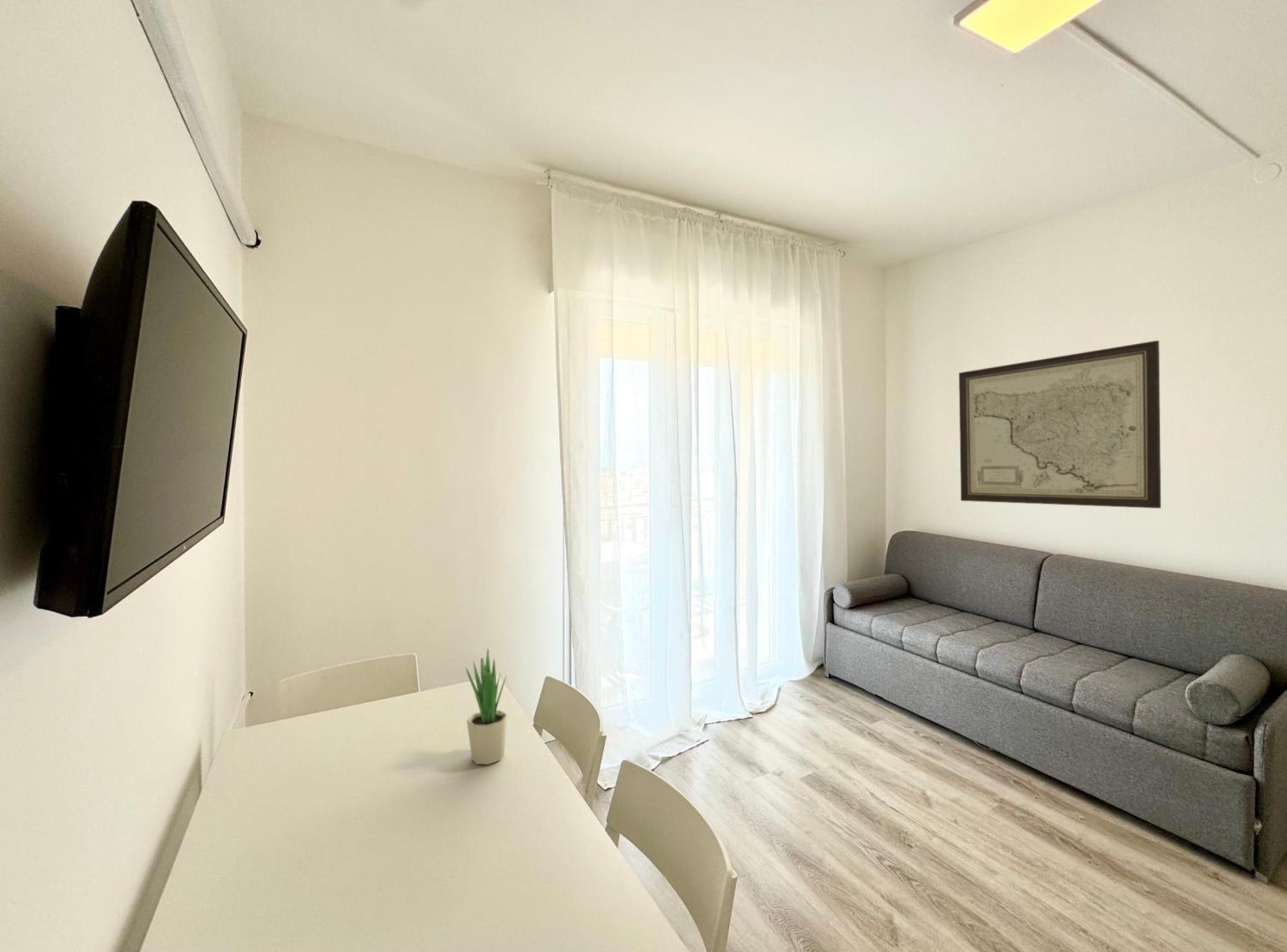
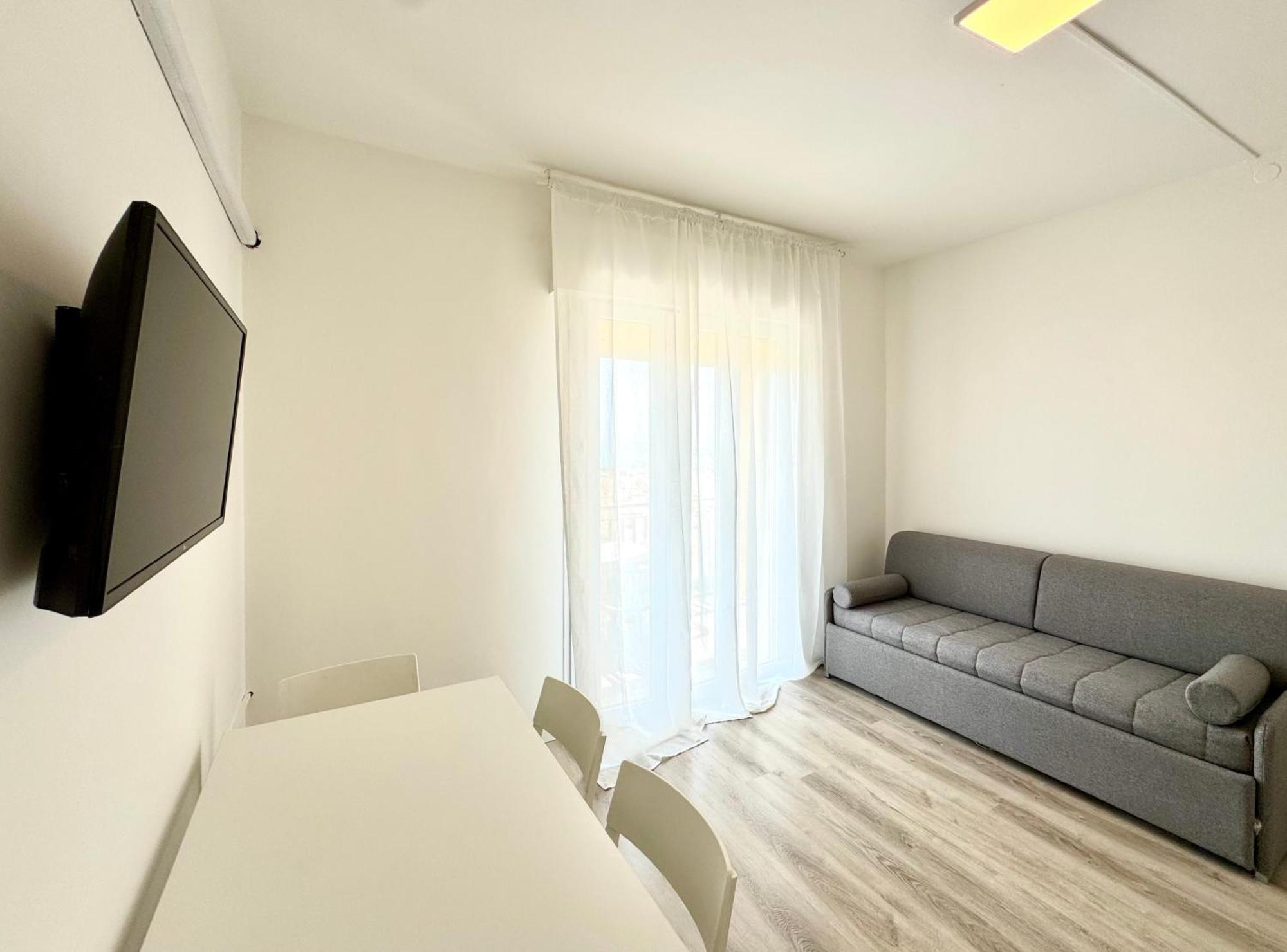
- wall art (1046, 431)
- potted plant (487, 700)
